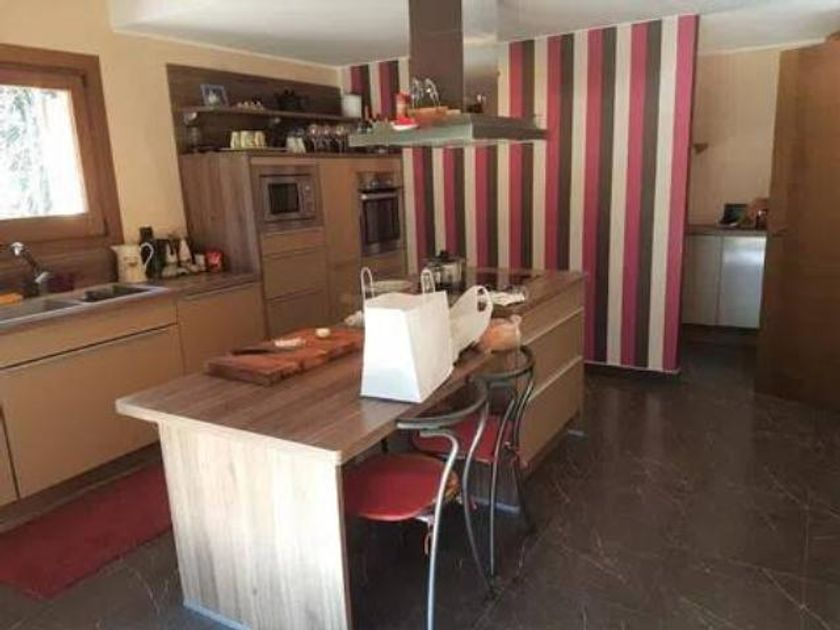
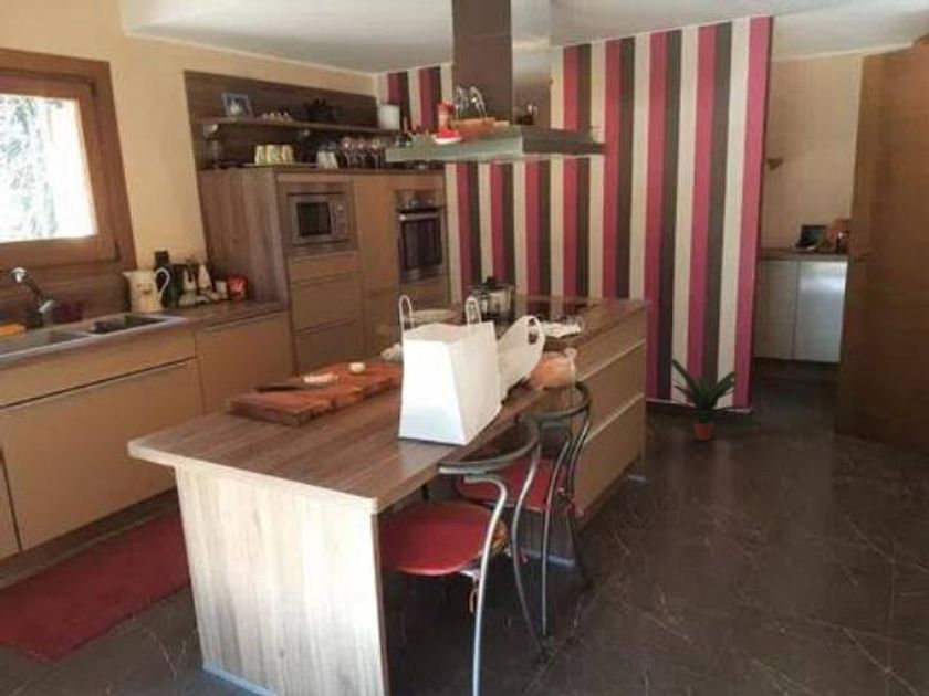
+ potted plant (701, 400)
